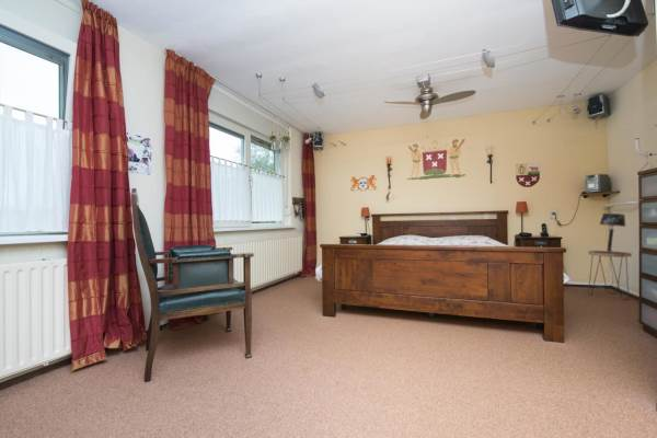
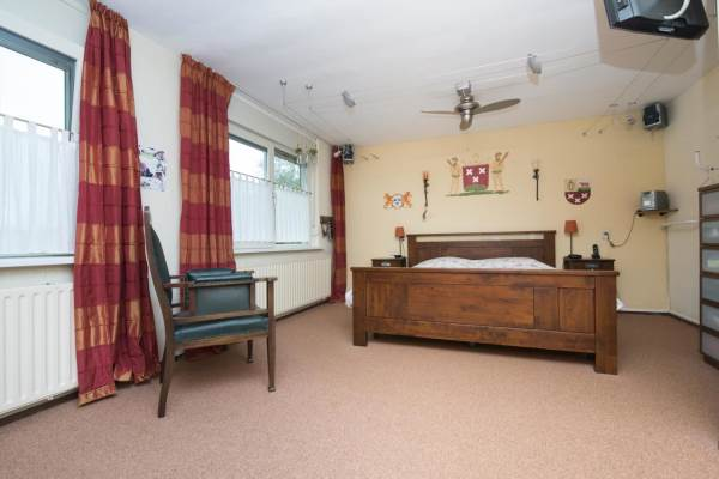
- table lamp (609, 233)
- side table (603, 275)
